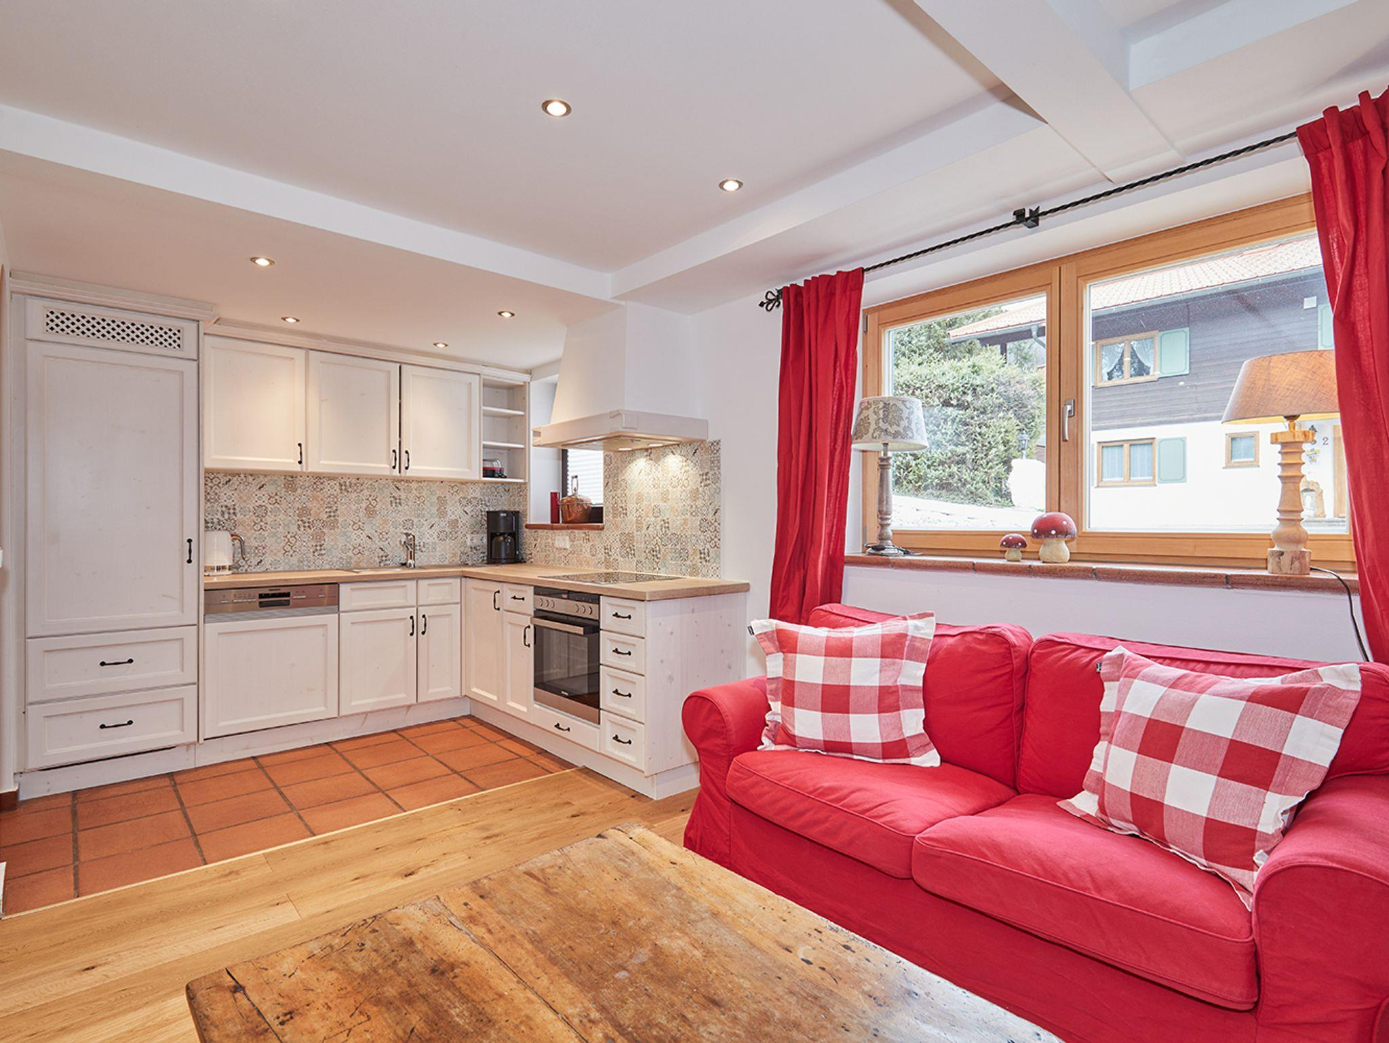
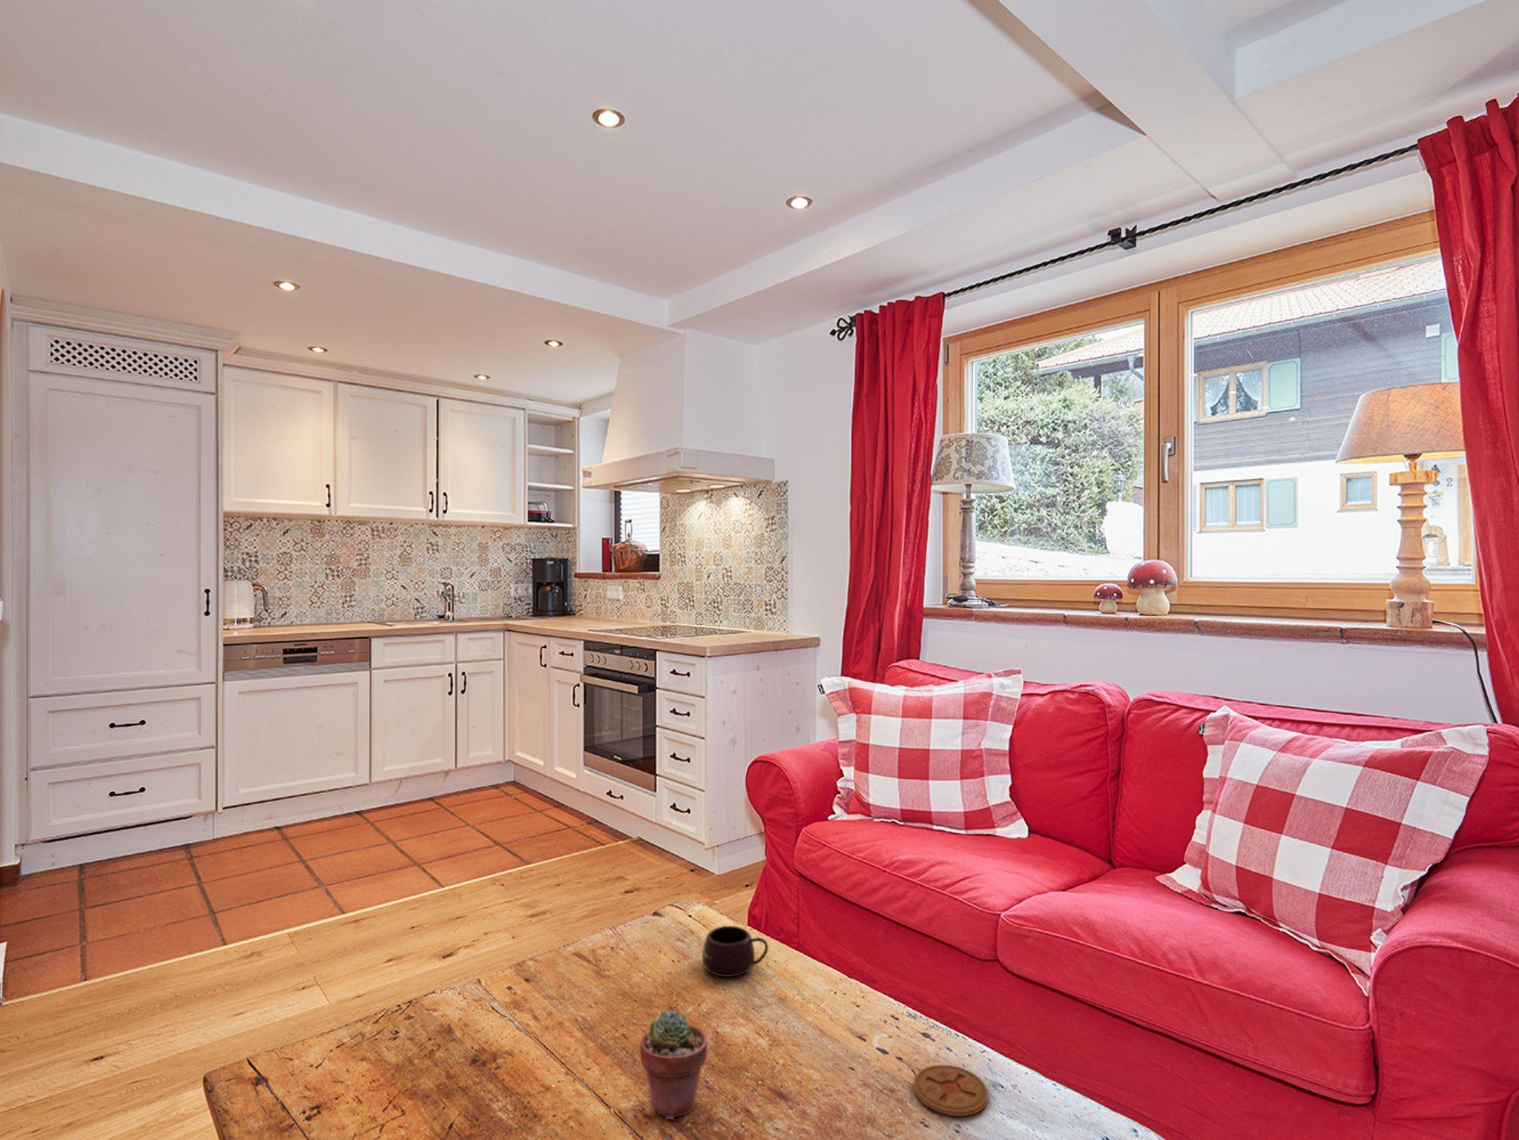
+ mug (736, 951)
+ potted succulent (673, 1057)
+ coaster (950, 1089)
